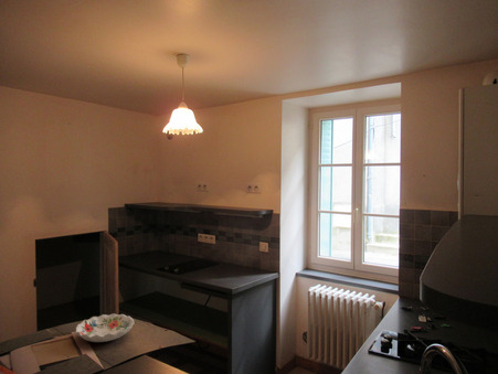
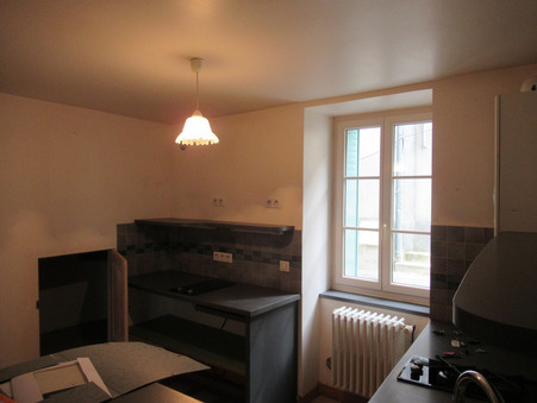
- decorative bowl (105, 330)
